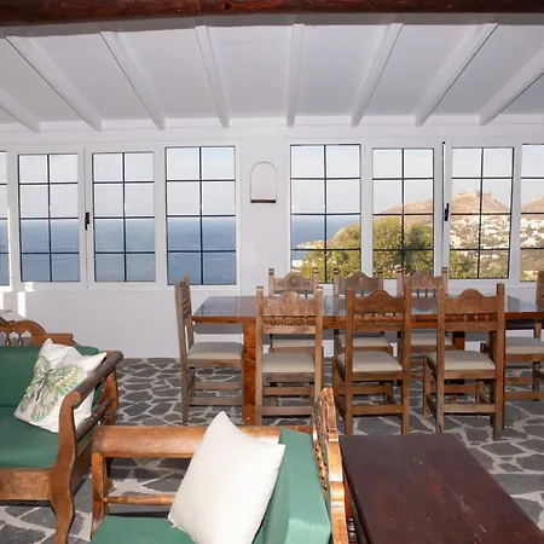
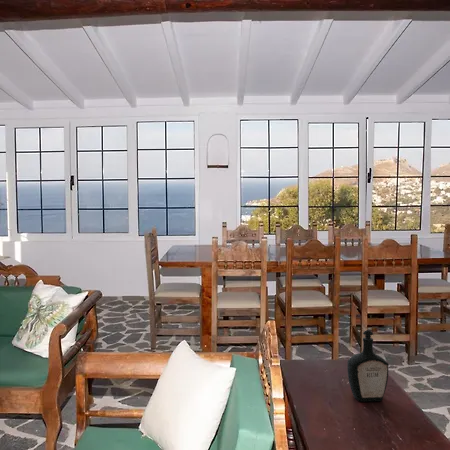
+ bottle (367, 364)
